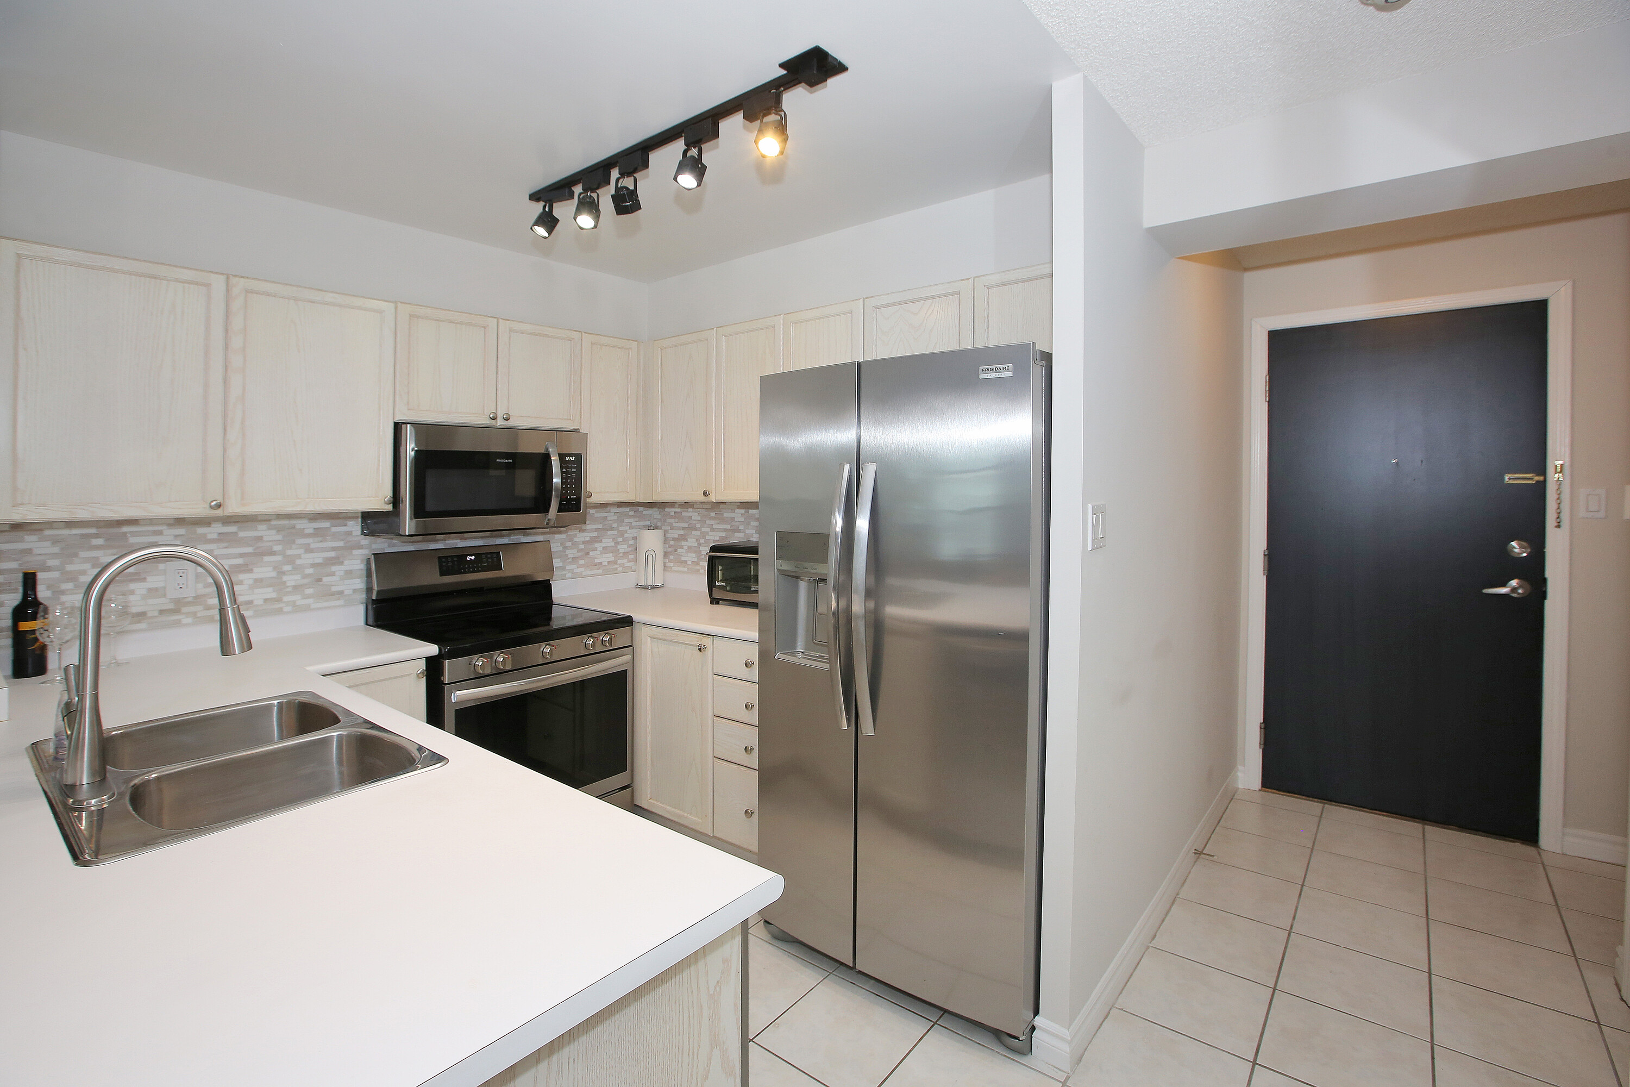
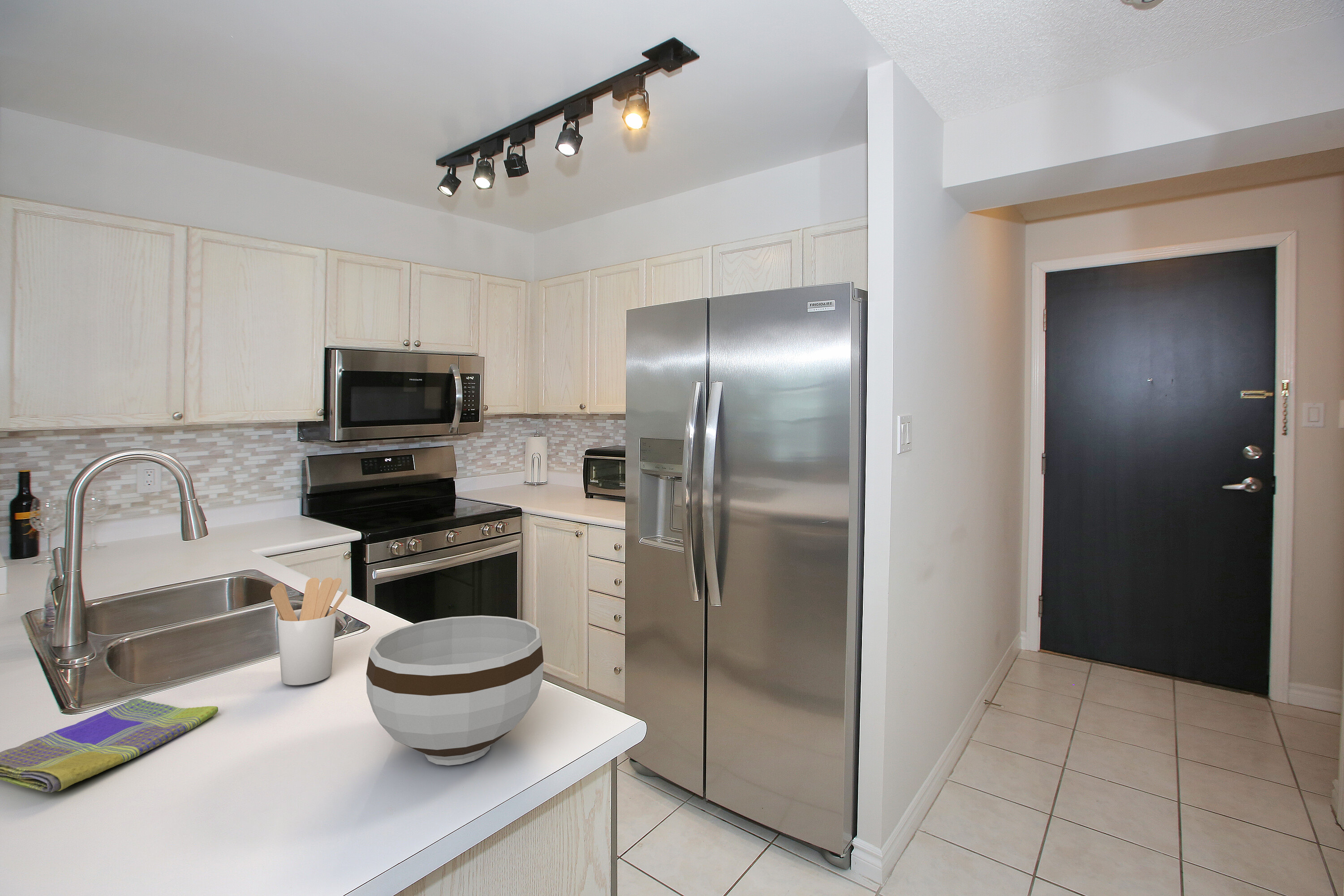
+ dish towel (103, 738)
+ bowl (459, 693)
+ utensil holder (312, 626)
